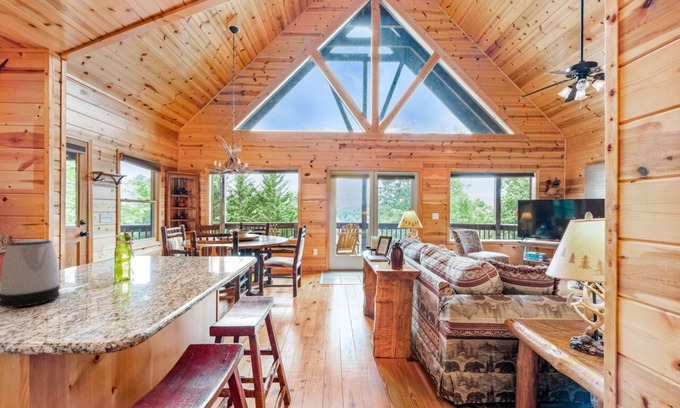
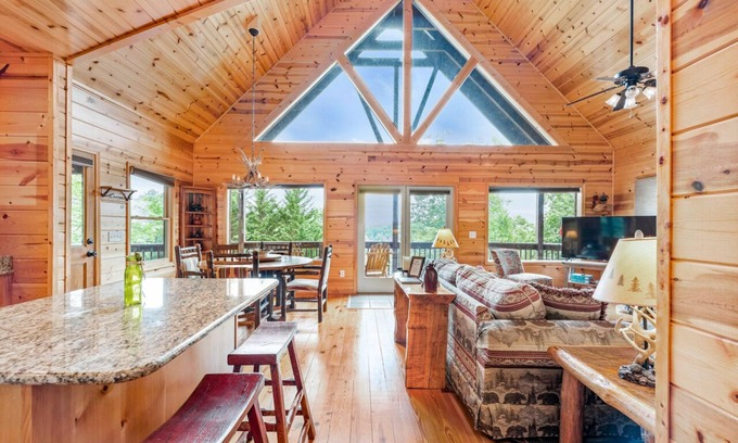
- kettle (29, 269)
